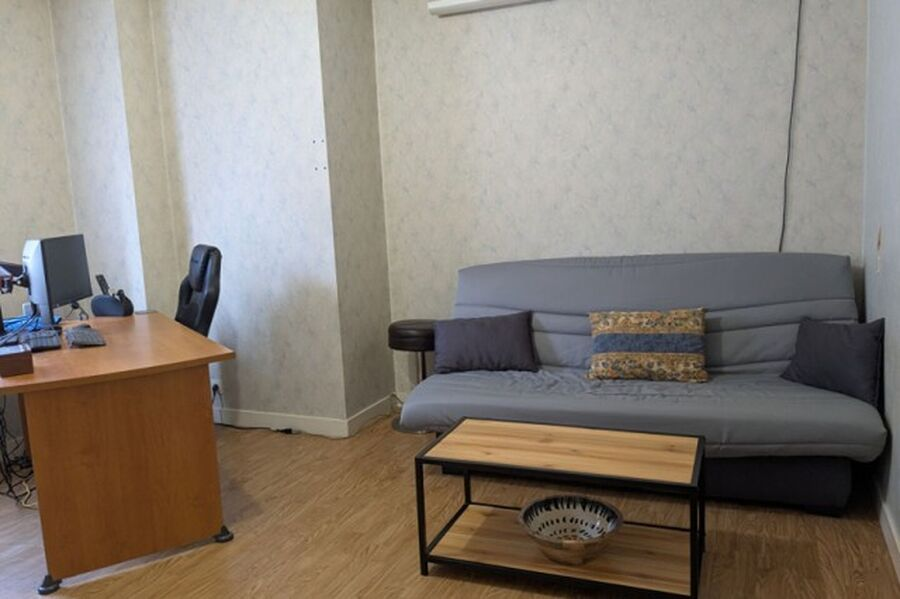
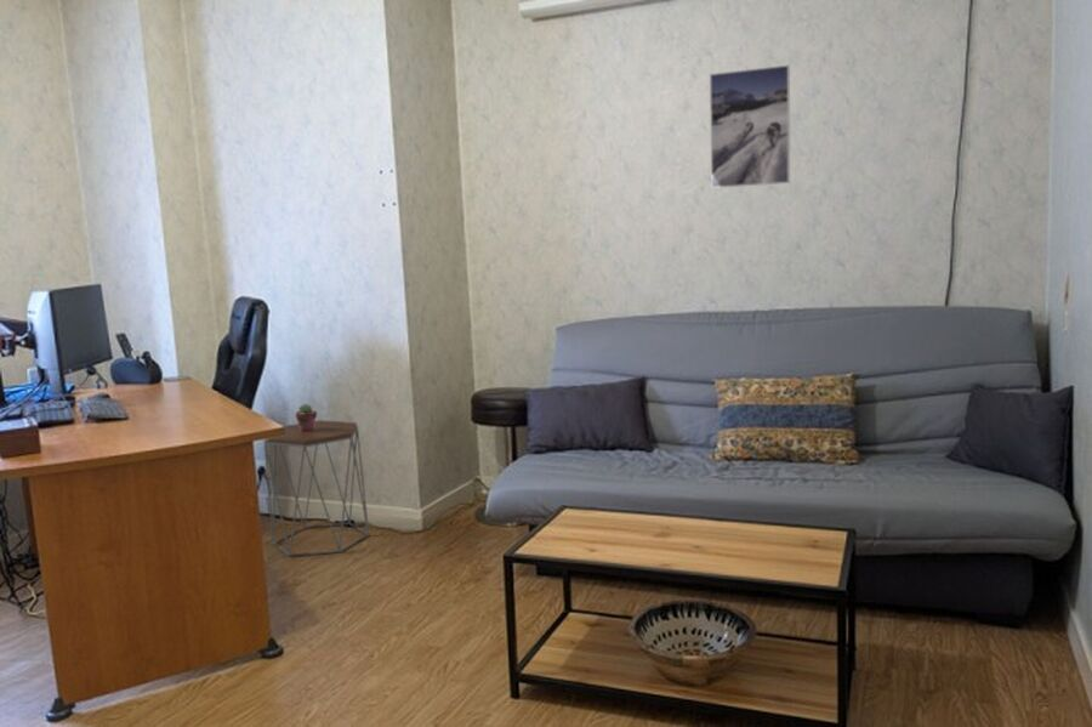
+ side table (317, 484)
+ potted succulent (306, 416)
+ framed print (749, 127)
